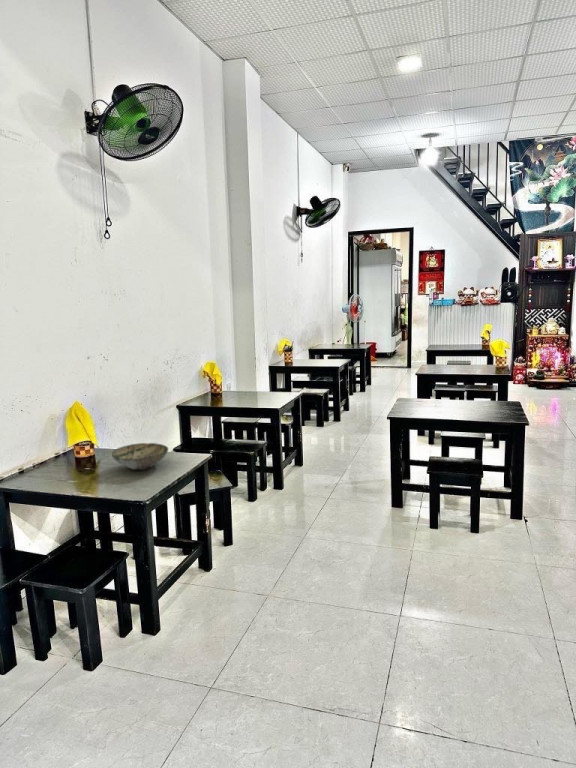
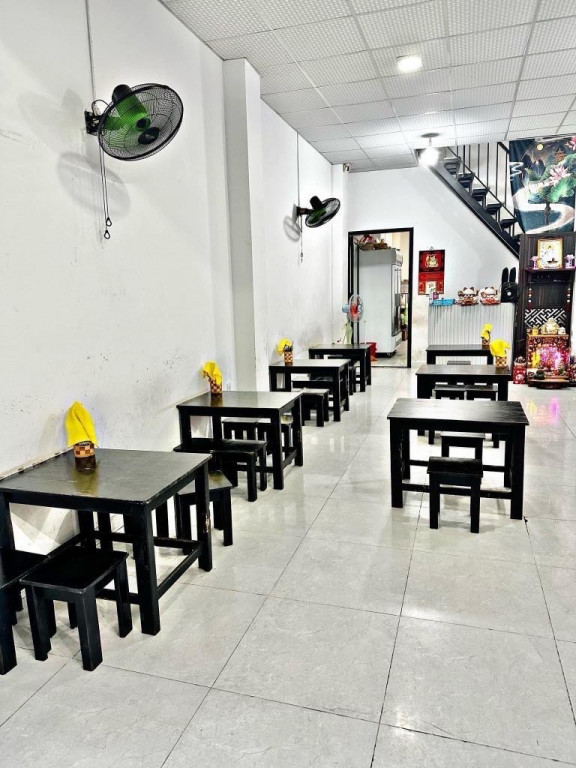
- bowl (140, 458)
